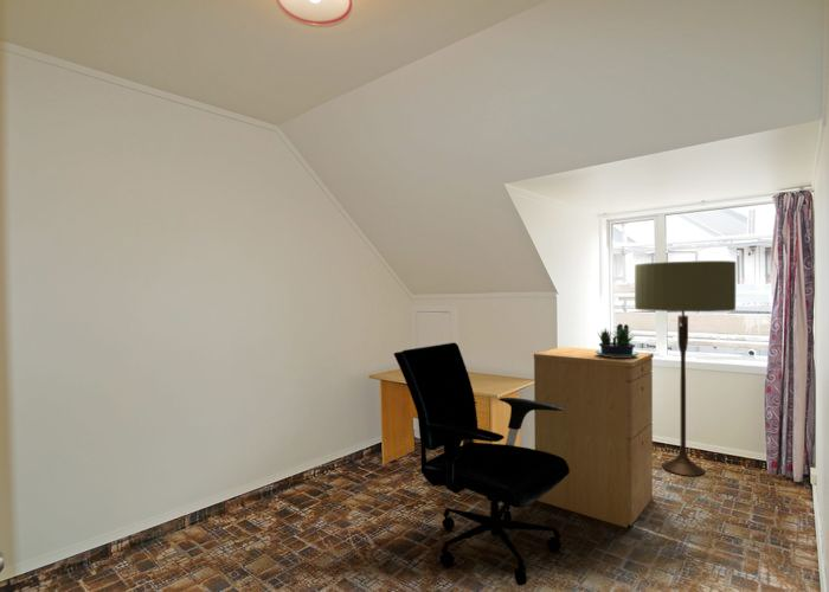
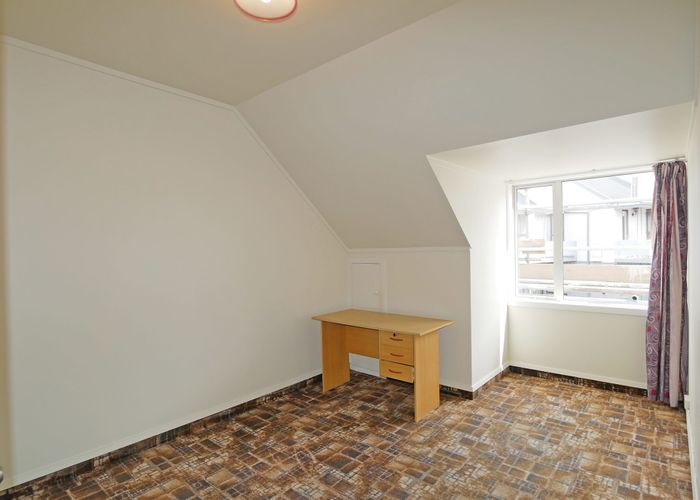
- office chair (478, 446)
- floor lamp (682, 365)
- filing cabinet (593, 426)
- potted plant (618, 340)
